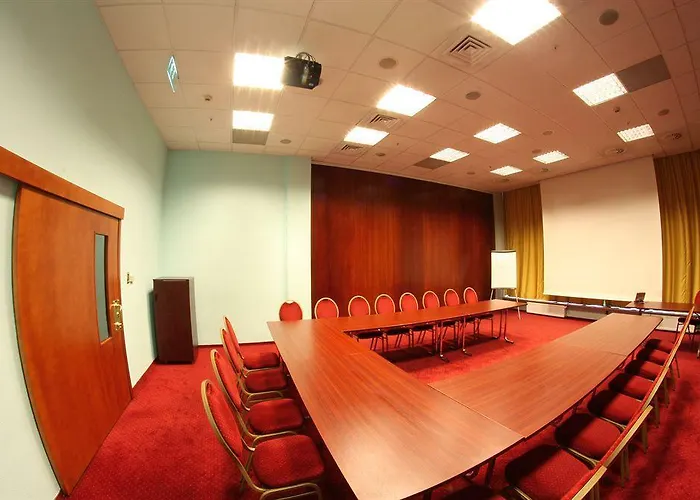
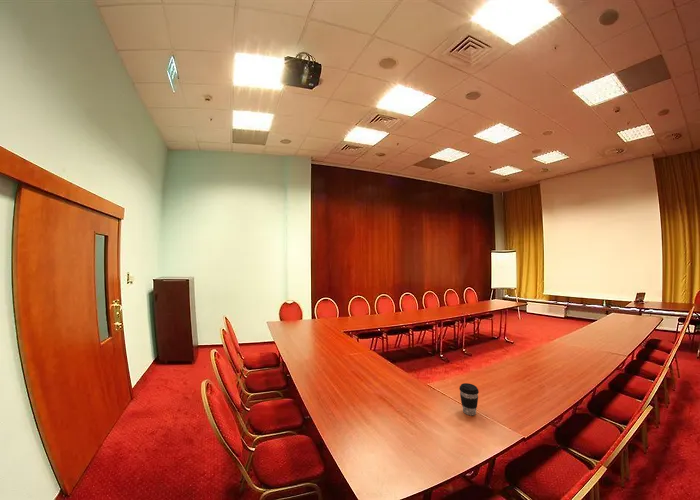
+ coffee cup (469, 399)
